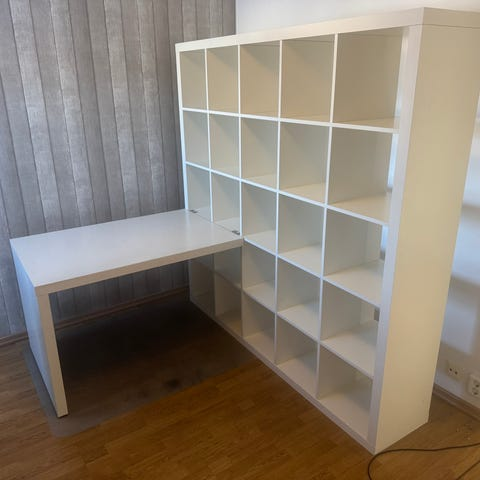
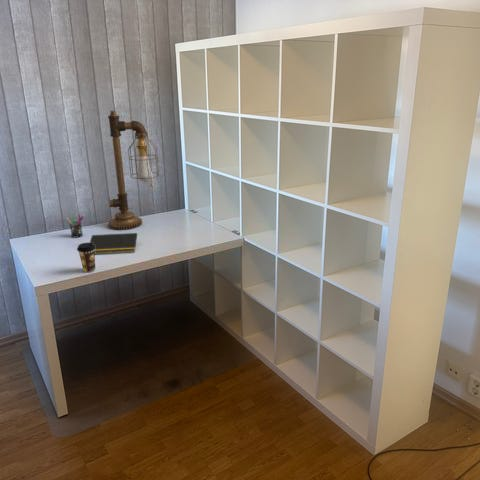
+ coffee cup (87, 257)
+ pen holder (76, 224)
+ desk lamp (130, 169)
+ notepad (112, 243)
